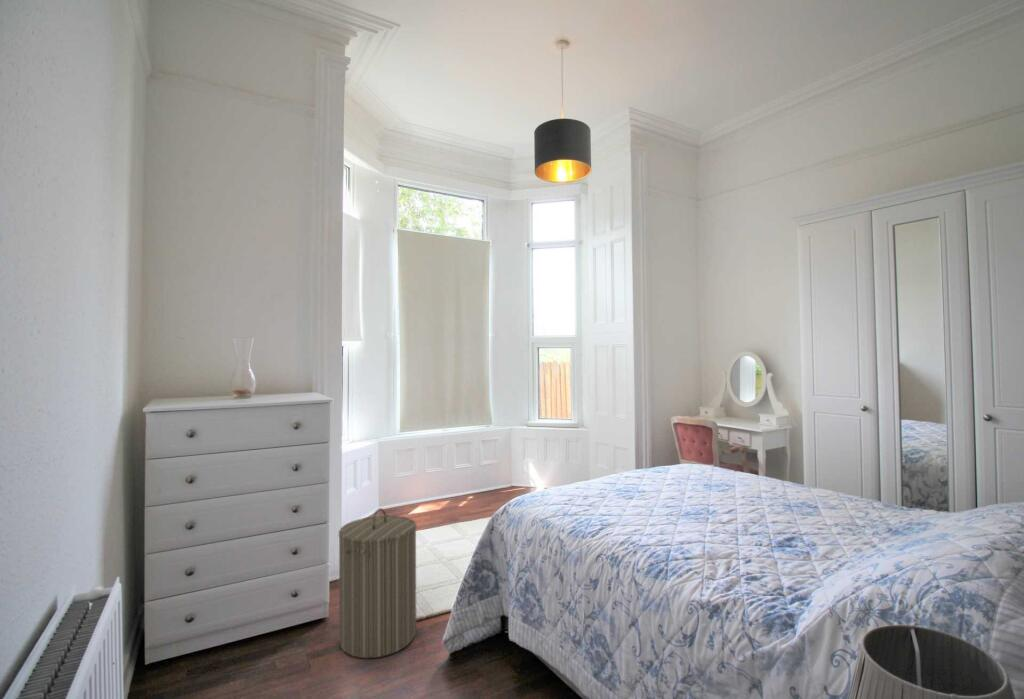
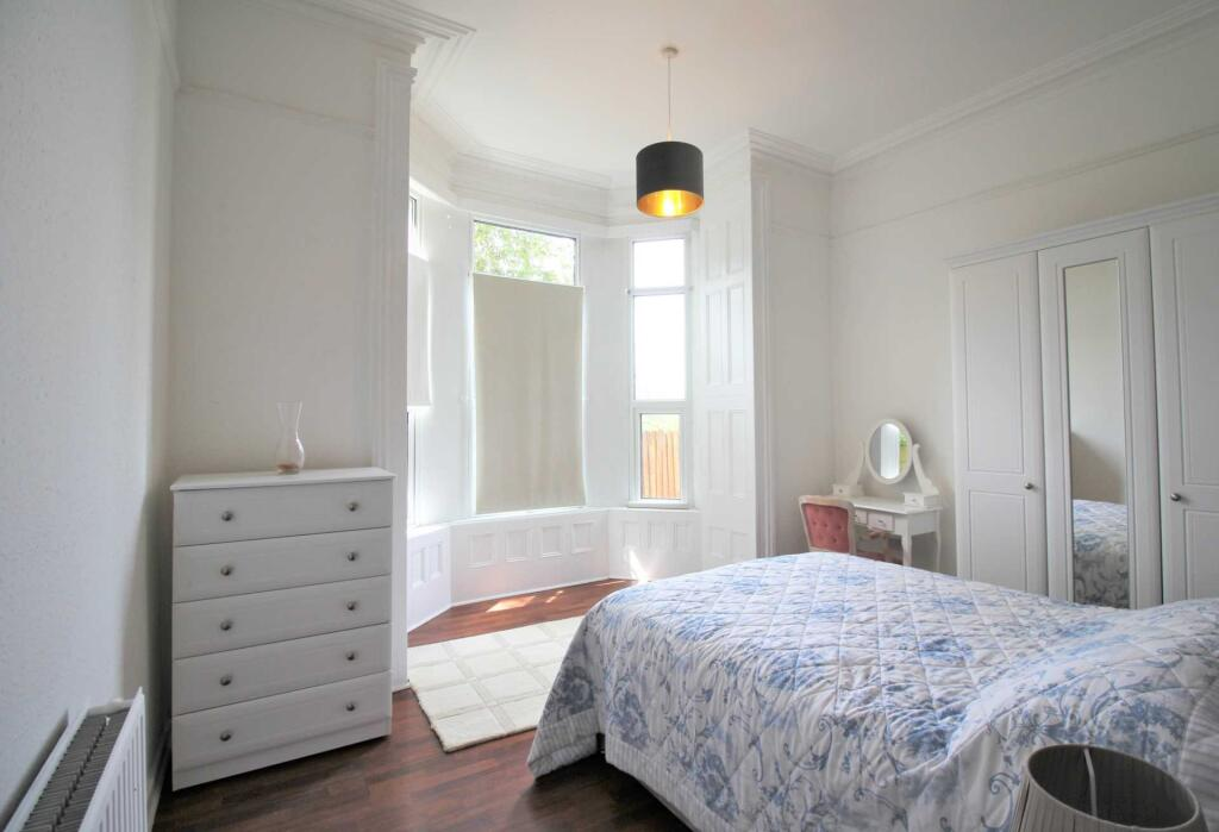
- laundry hamper (378, 572)
